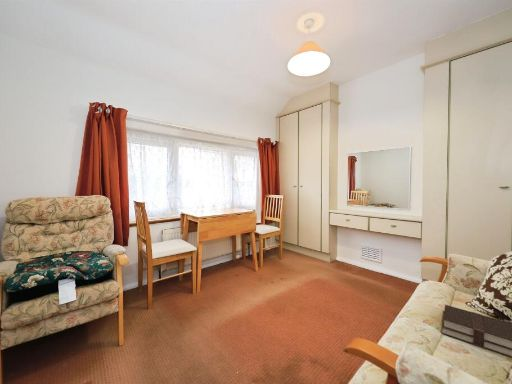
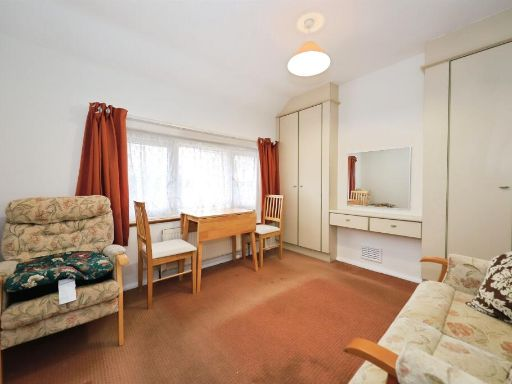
- bible (476, 327)
